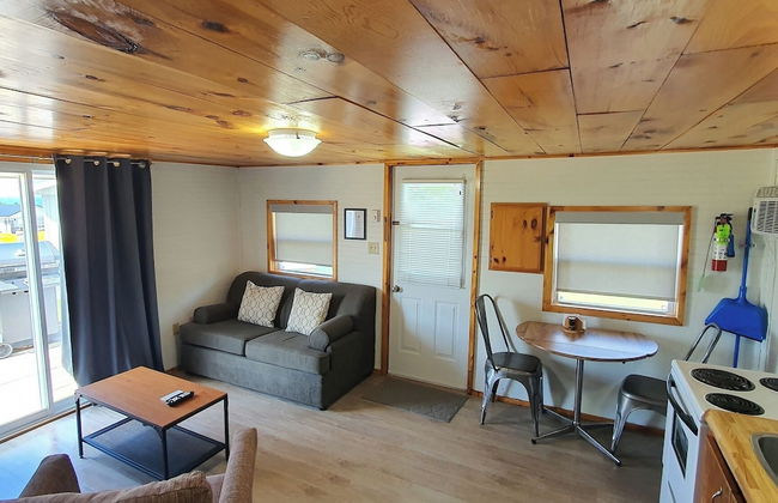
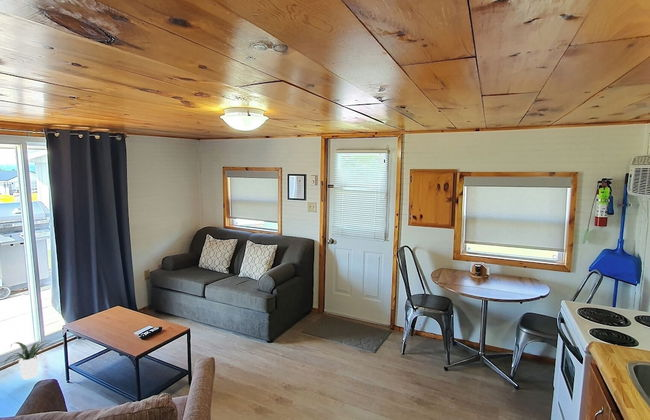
+ potted plant (28, 360)
